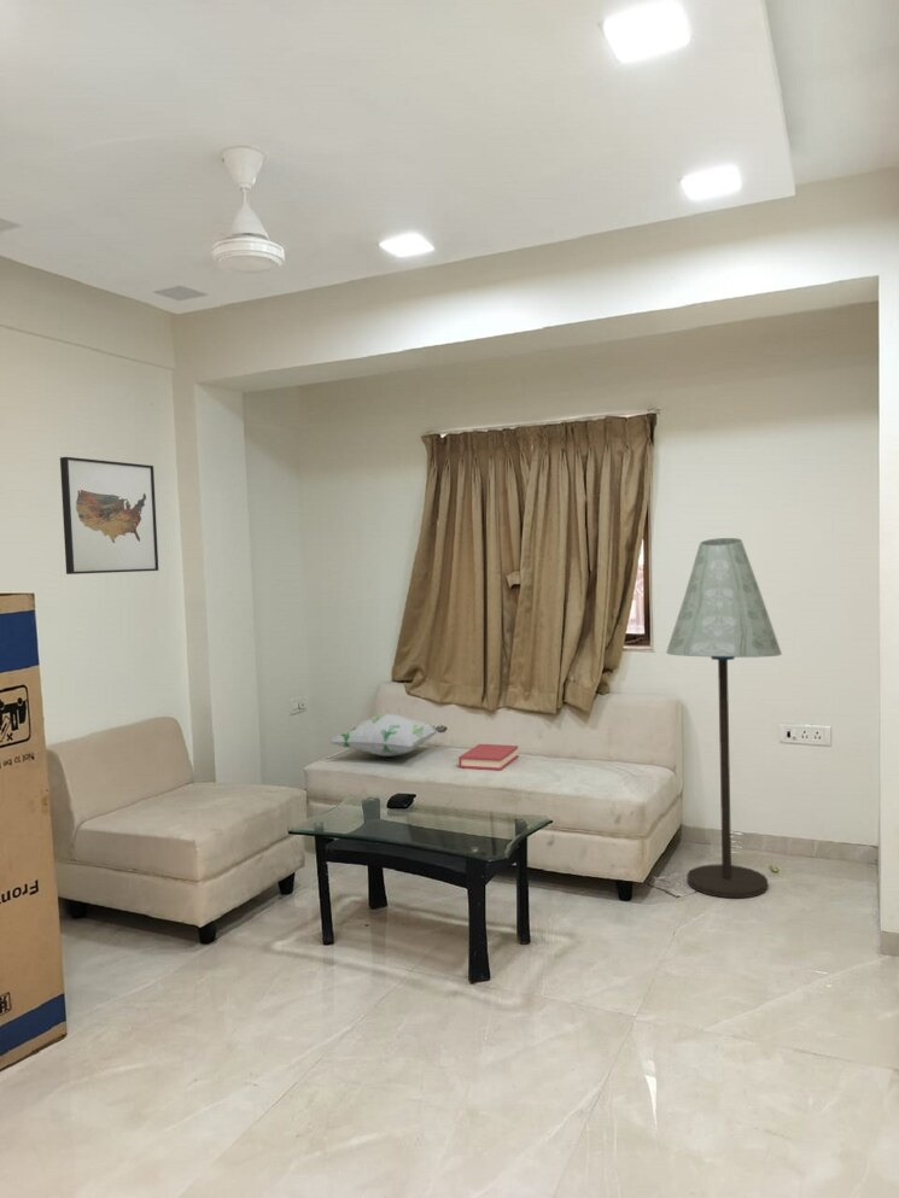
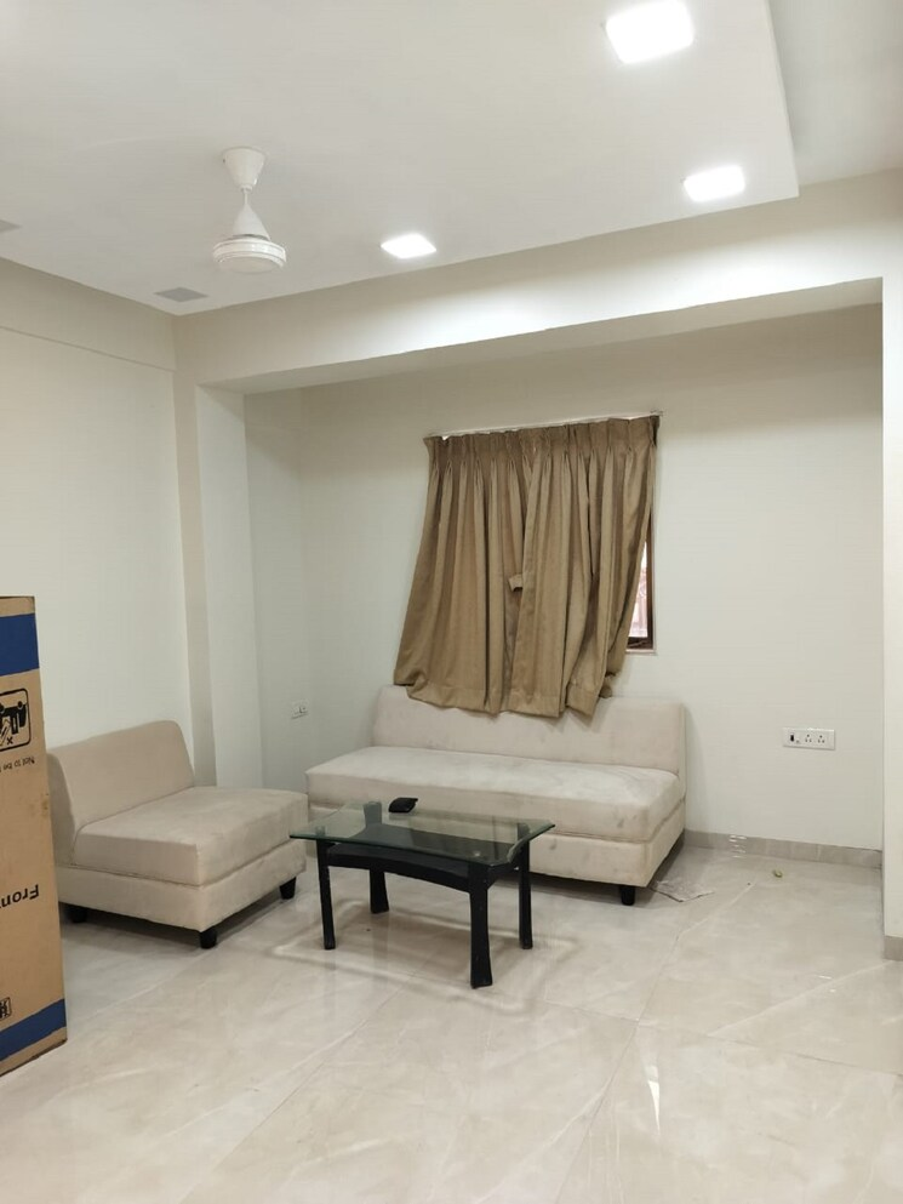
- hardback book (489, 756)
- decorative pillow (390, 735)
- floor lamp (723, 712)
- wall art (111, 516)
